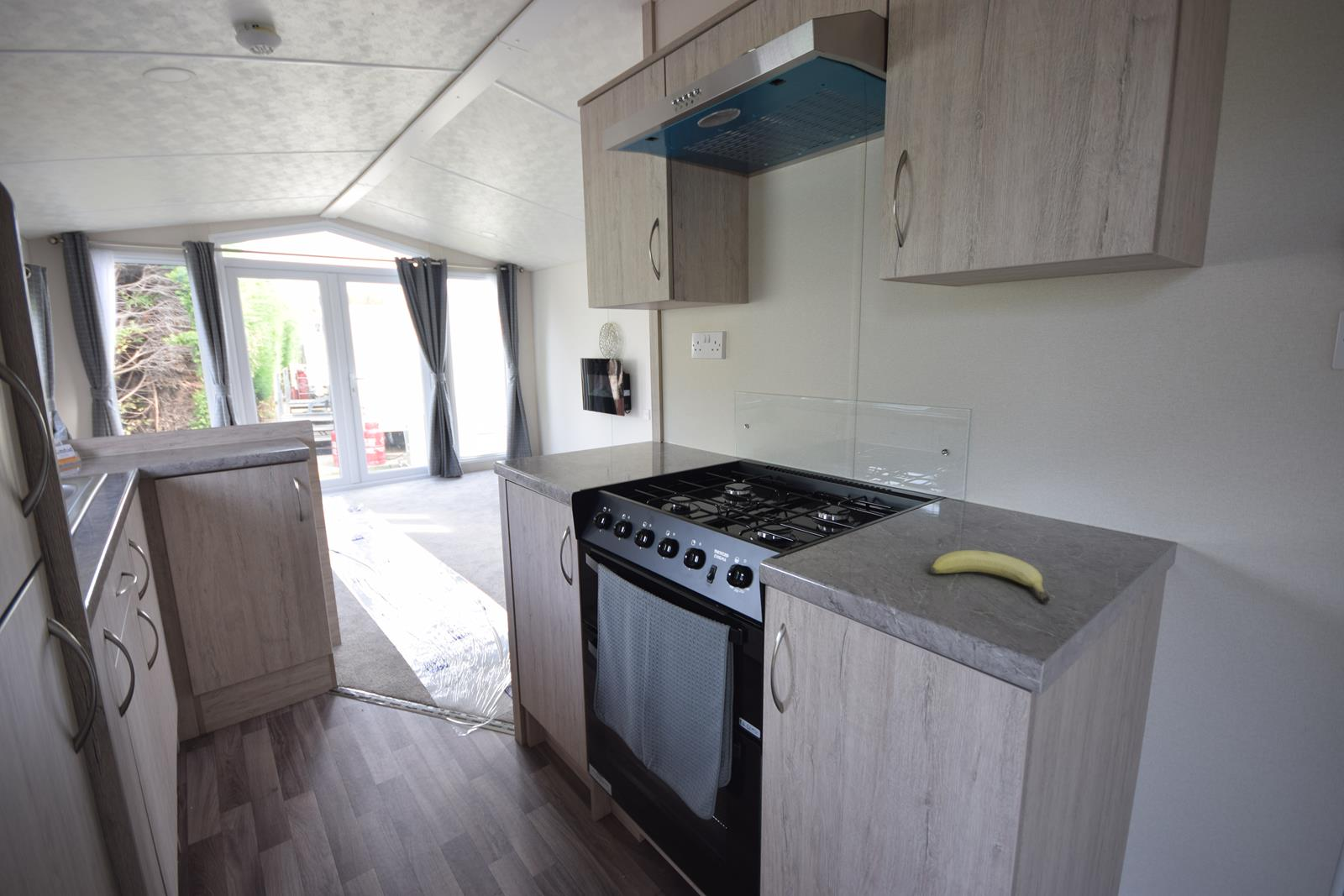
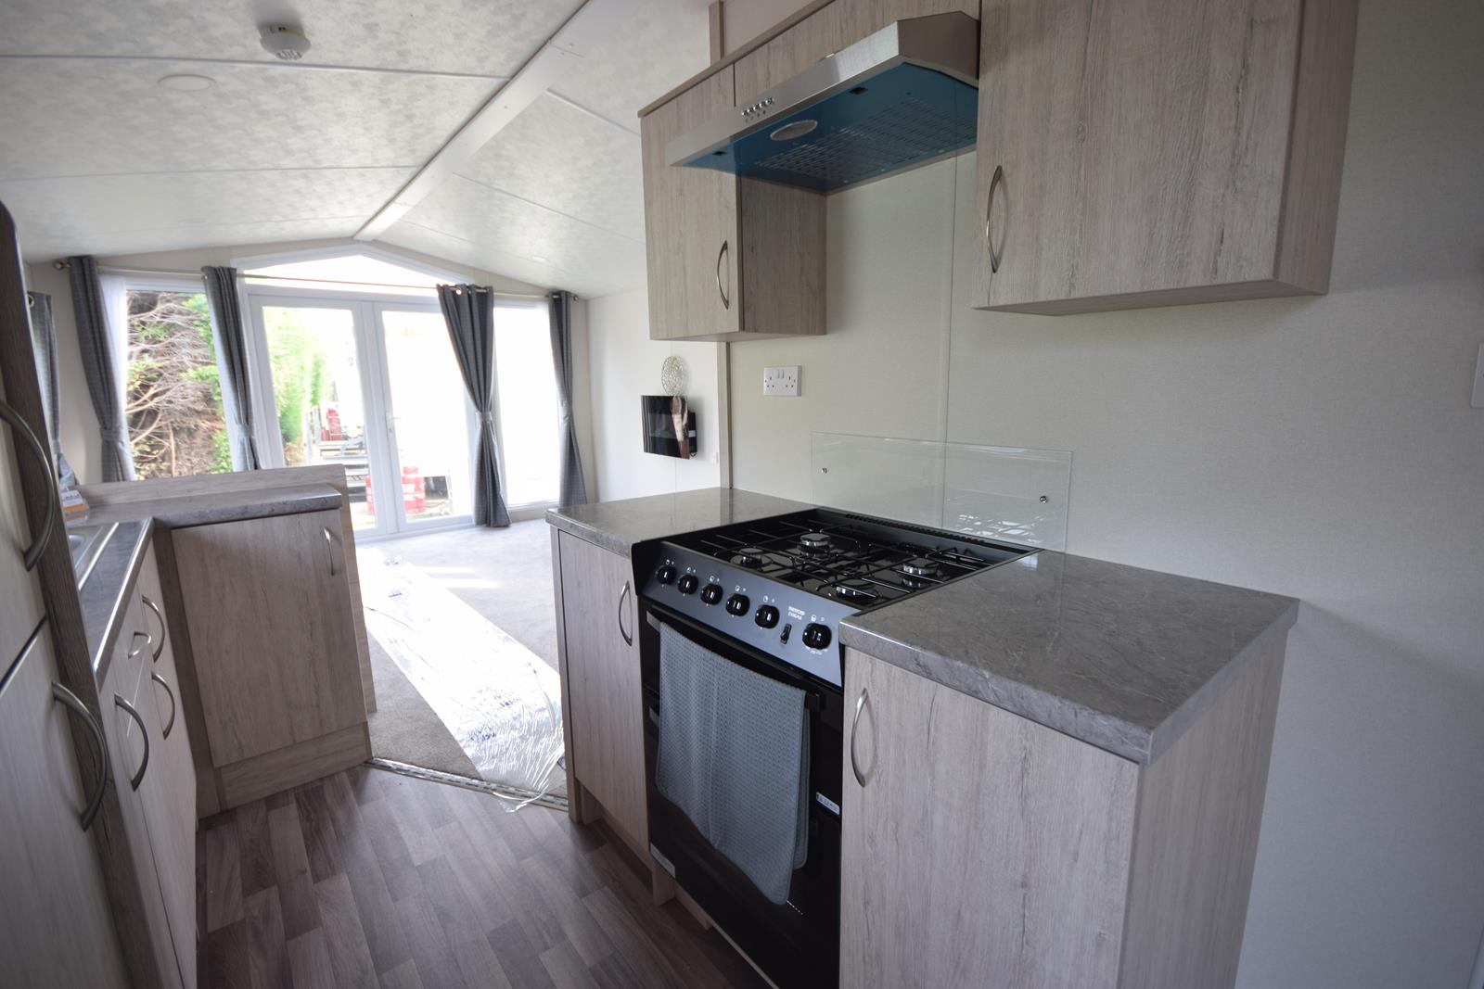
- fruit (993, 570)
